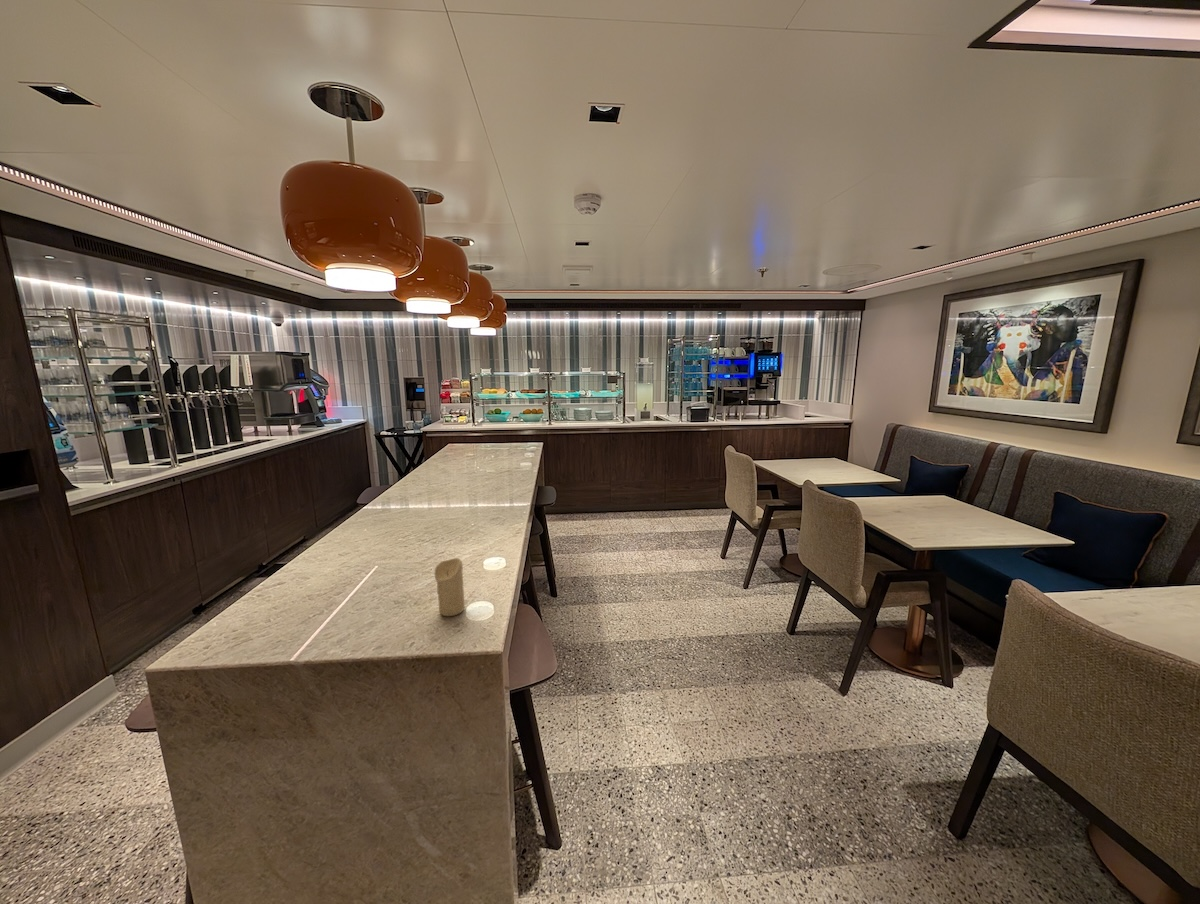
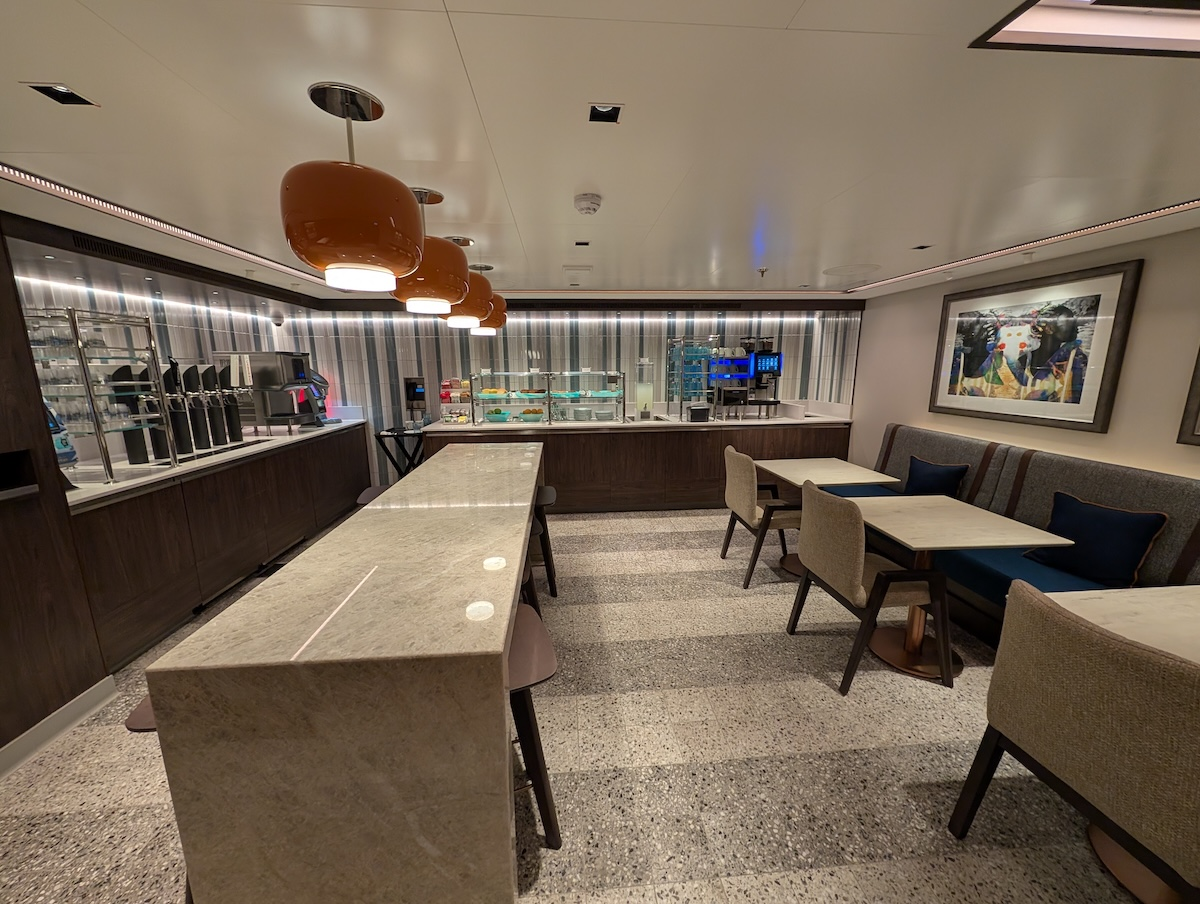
- candle (449, 586)
